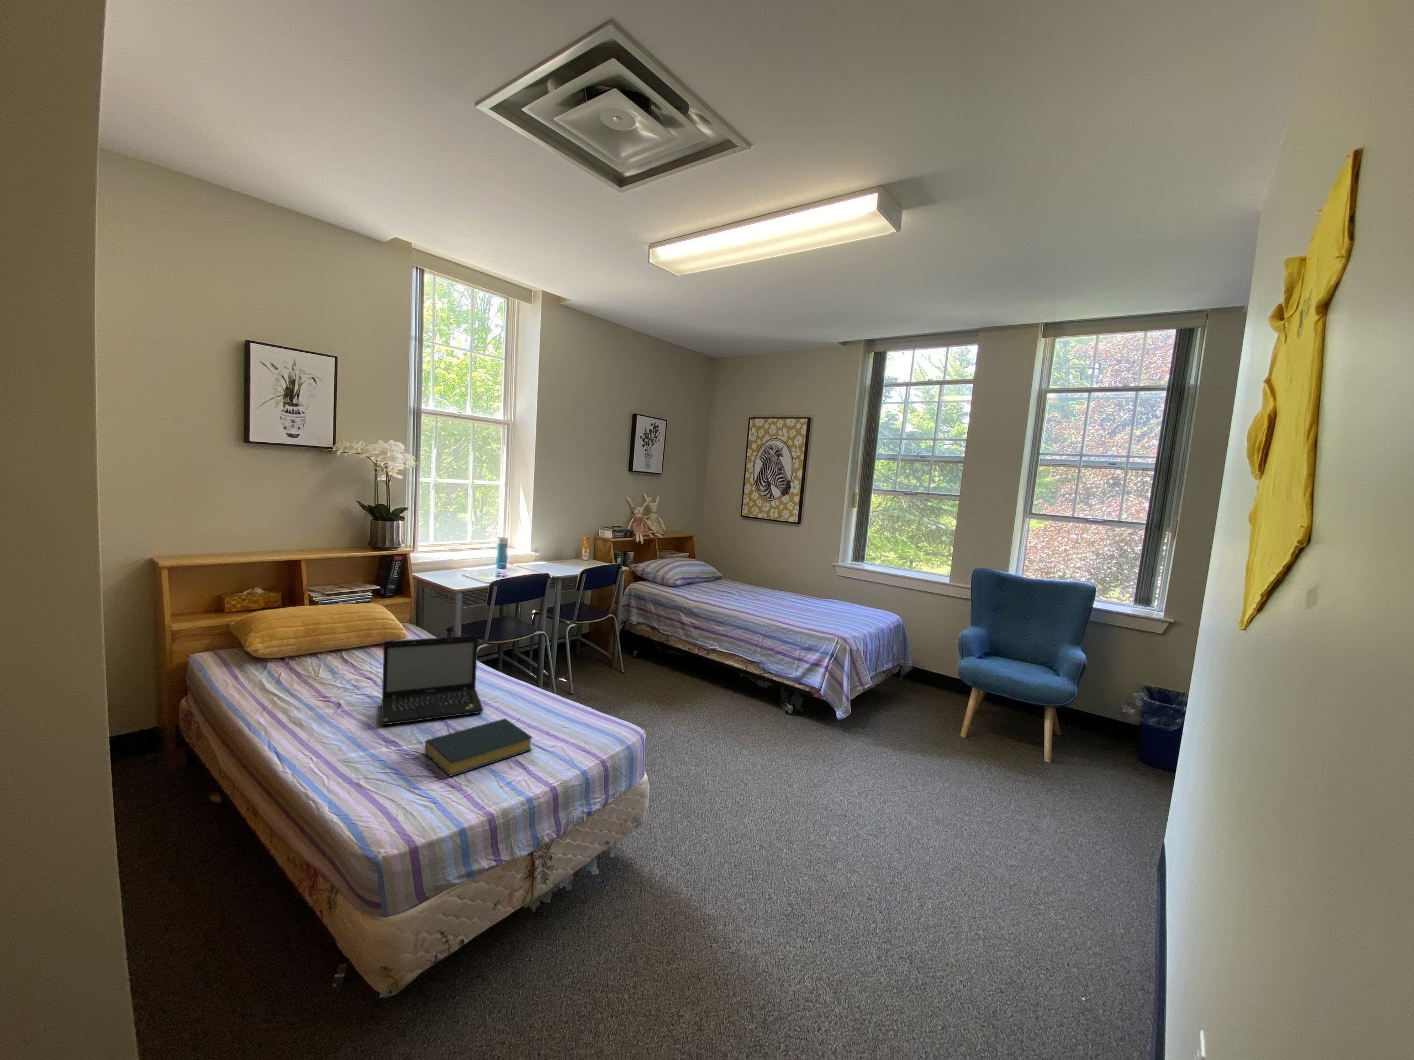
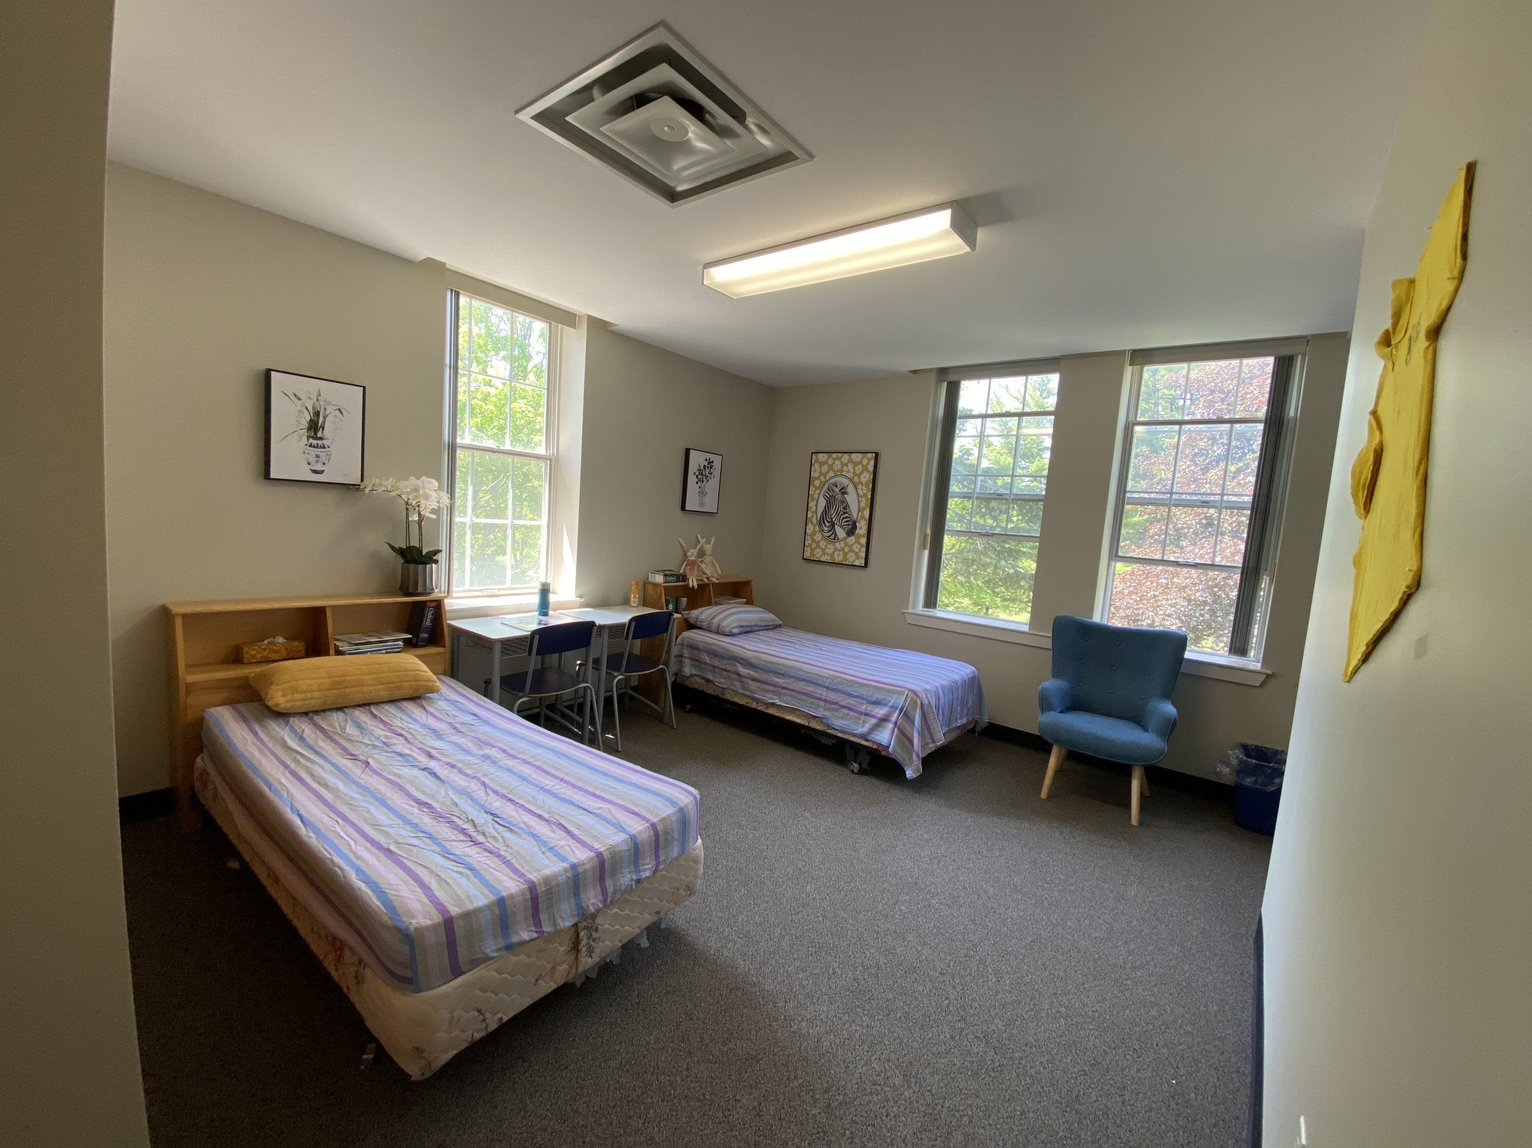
- laptop (433, 677)
- hardback book (480, 744)
